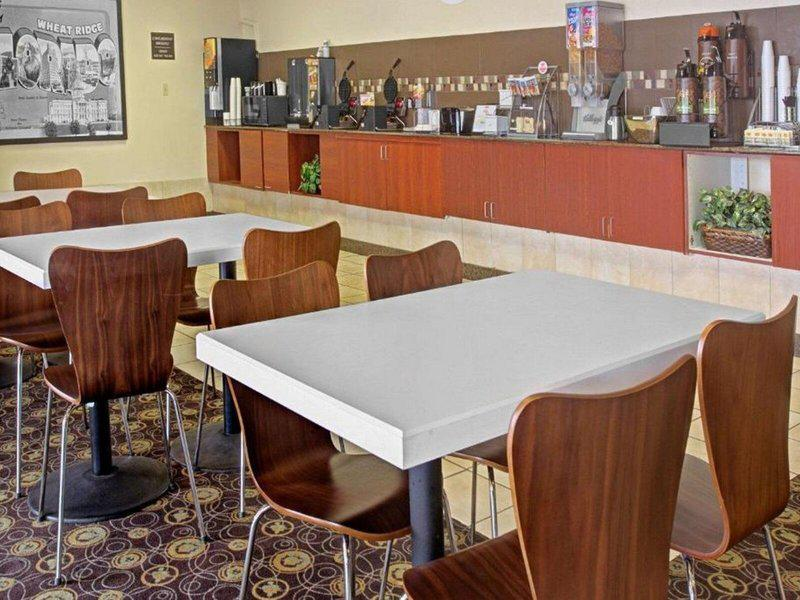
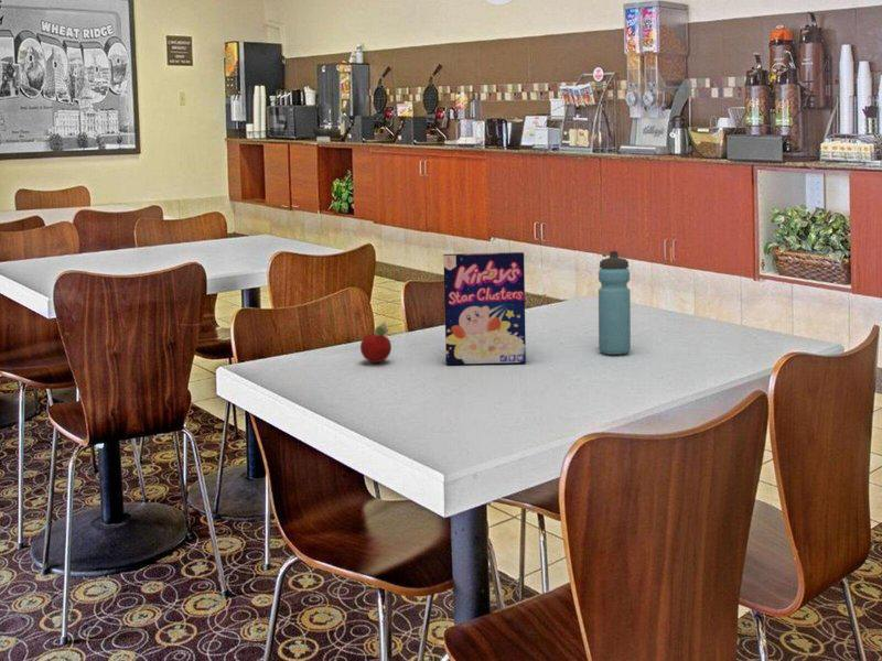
+ water bottle (614, 302)
+ cereal box (484, 307)
+ fruit (378, 342)
